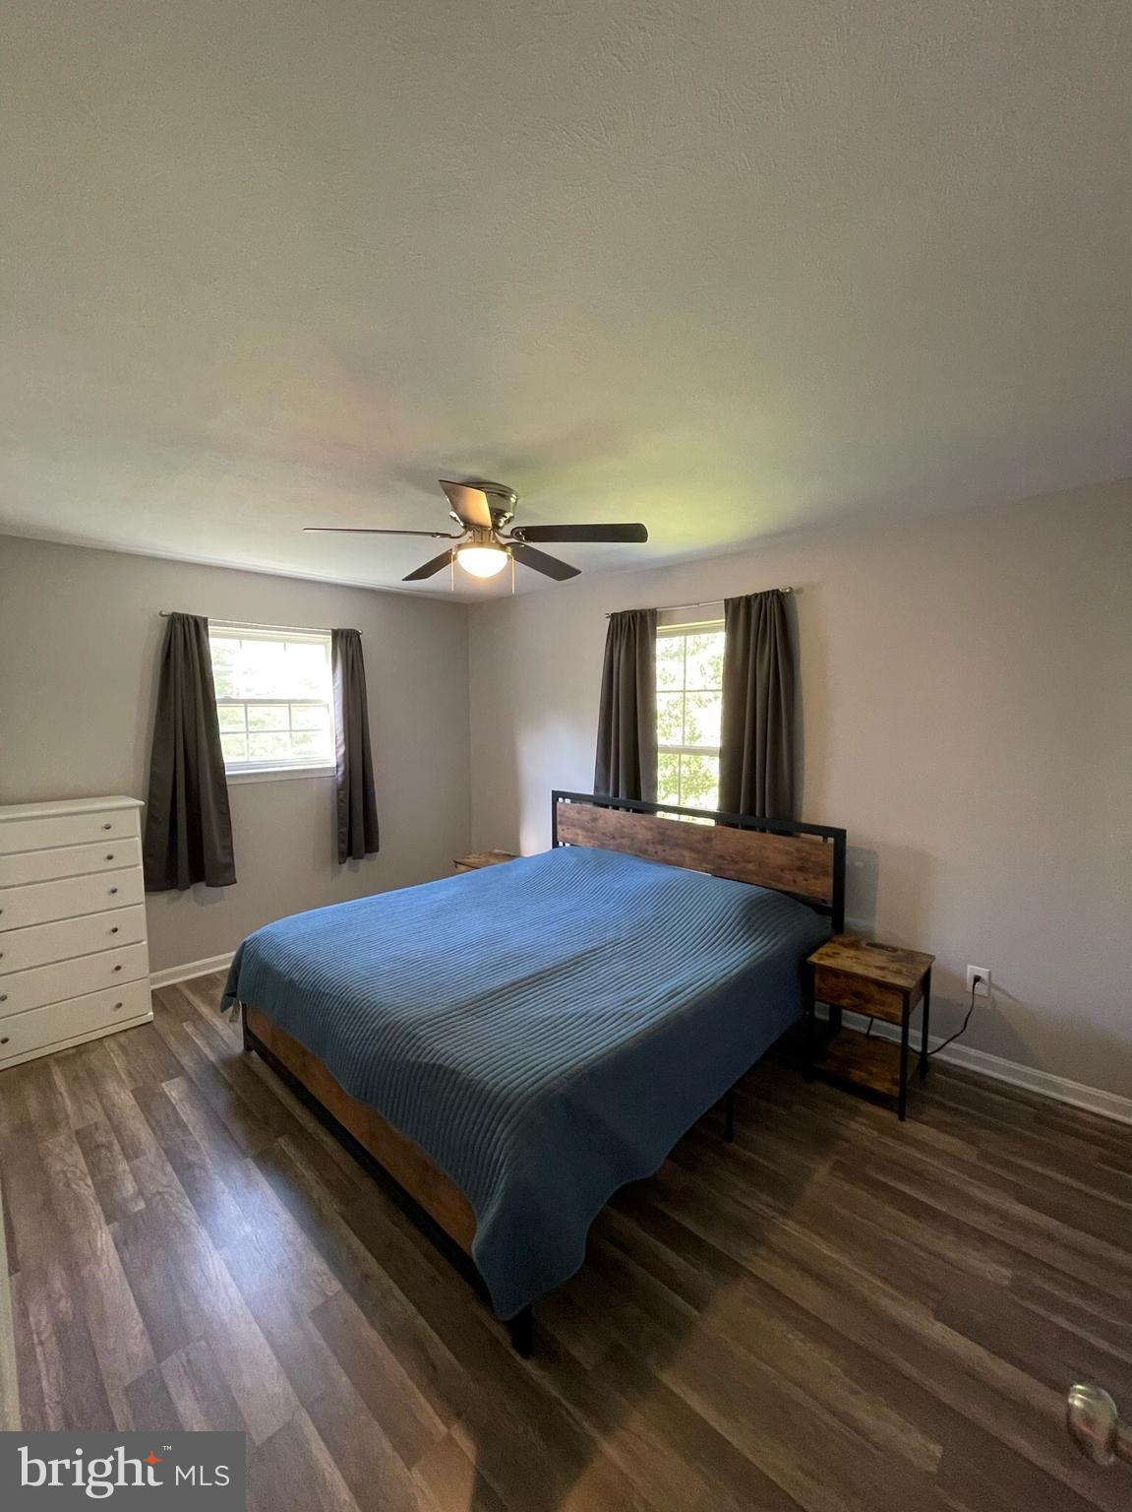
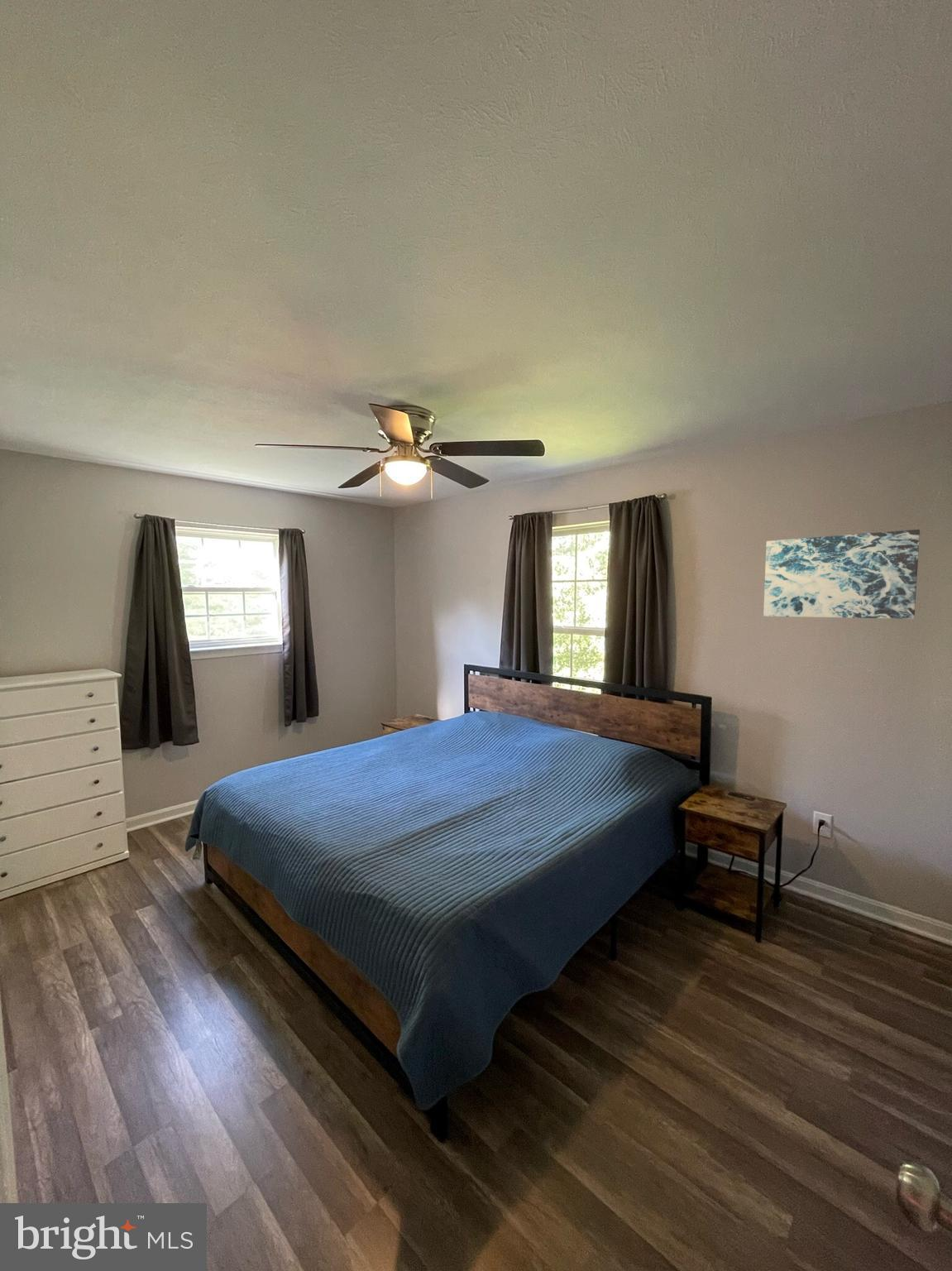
+ wall art (835, 577)
